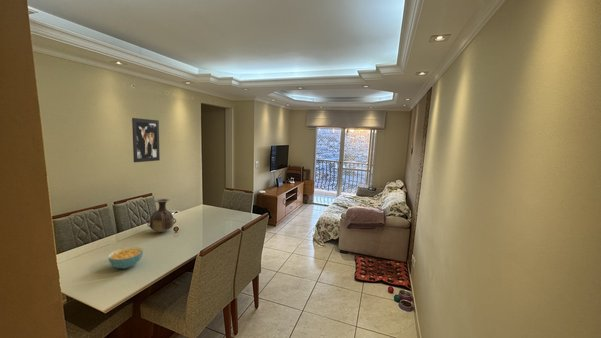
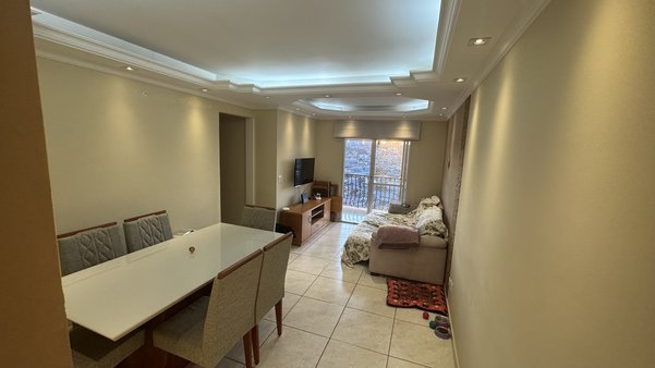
- vase (162, 216)
- cereal bowl (126, 259)
- wall art (146, 140)
